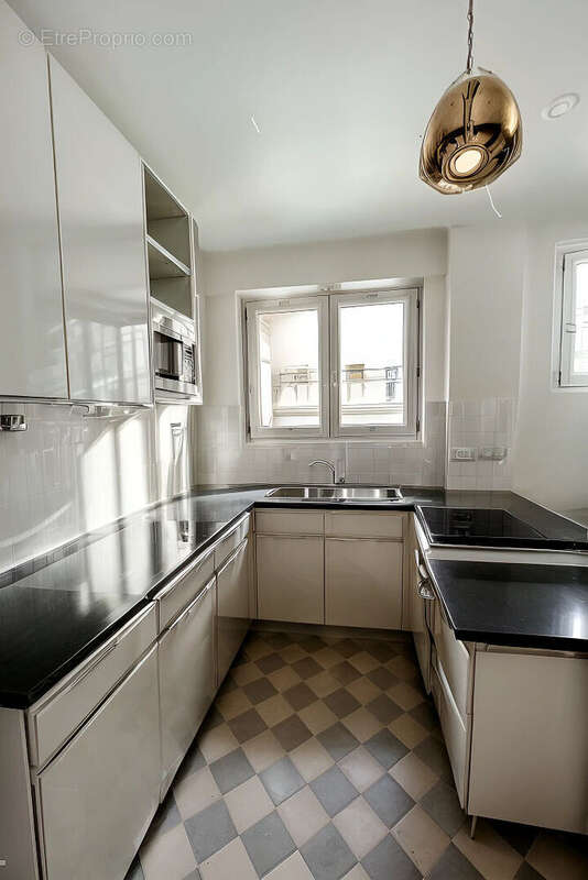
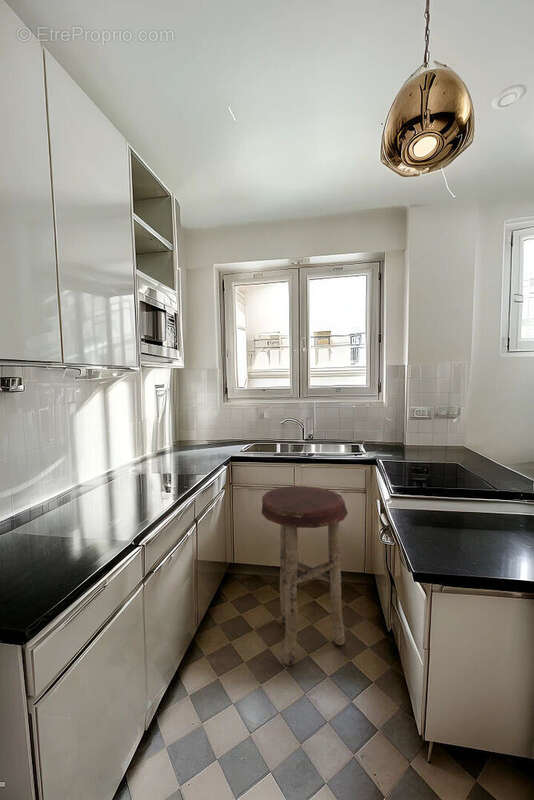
+ stool (303, 568)
